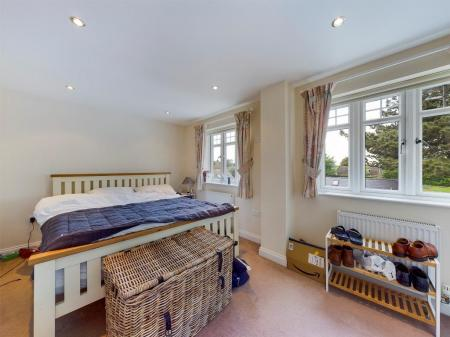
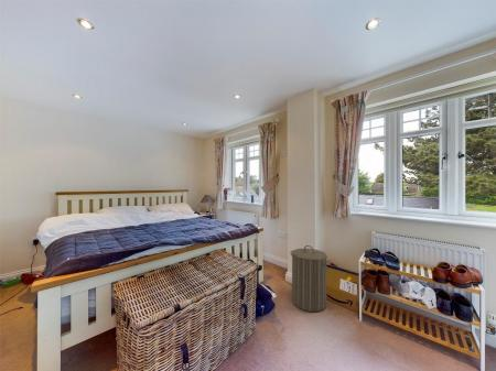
+ laundry hamper (309, 273)
